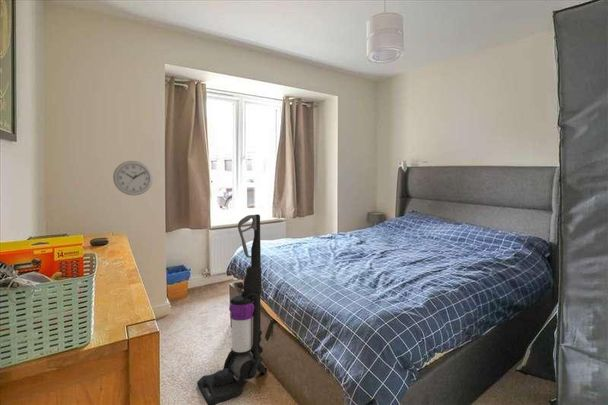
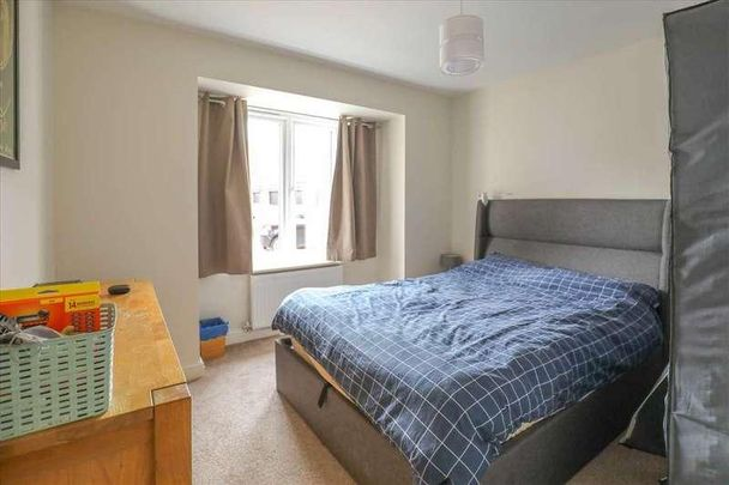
- vacuum cleaner (236, 300)
- wall clock (133, 178)
